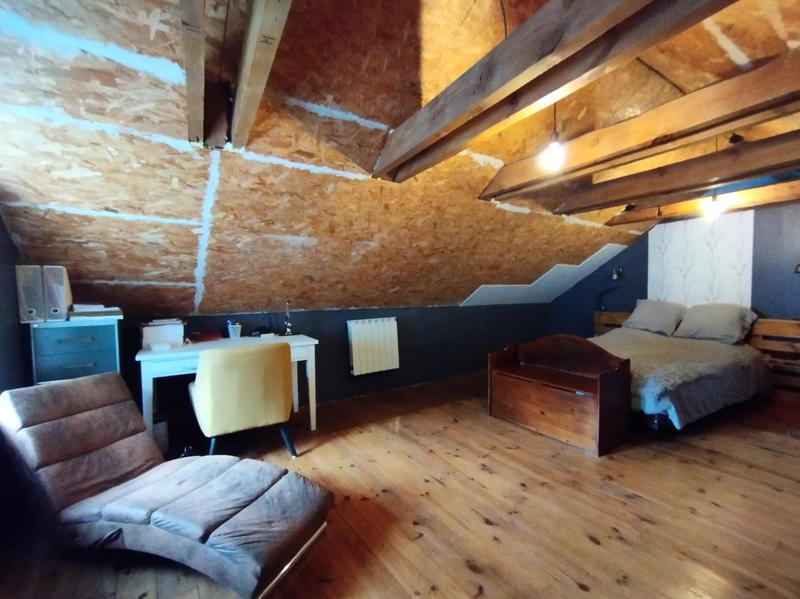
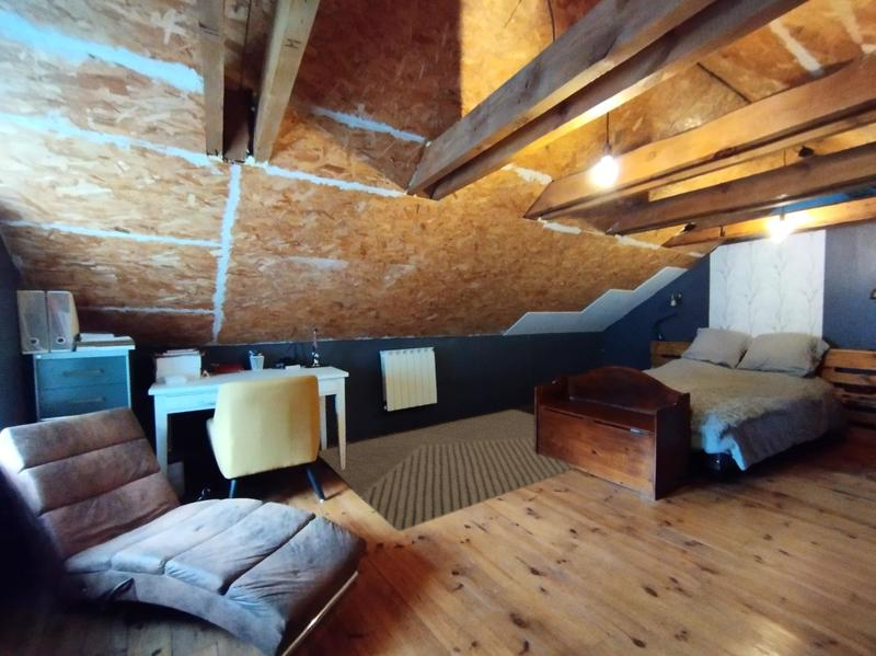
+ rug (477, 448)
